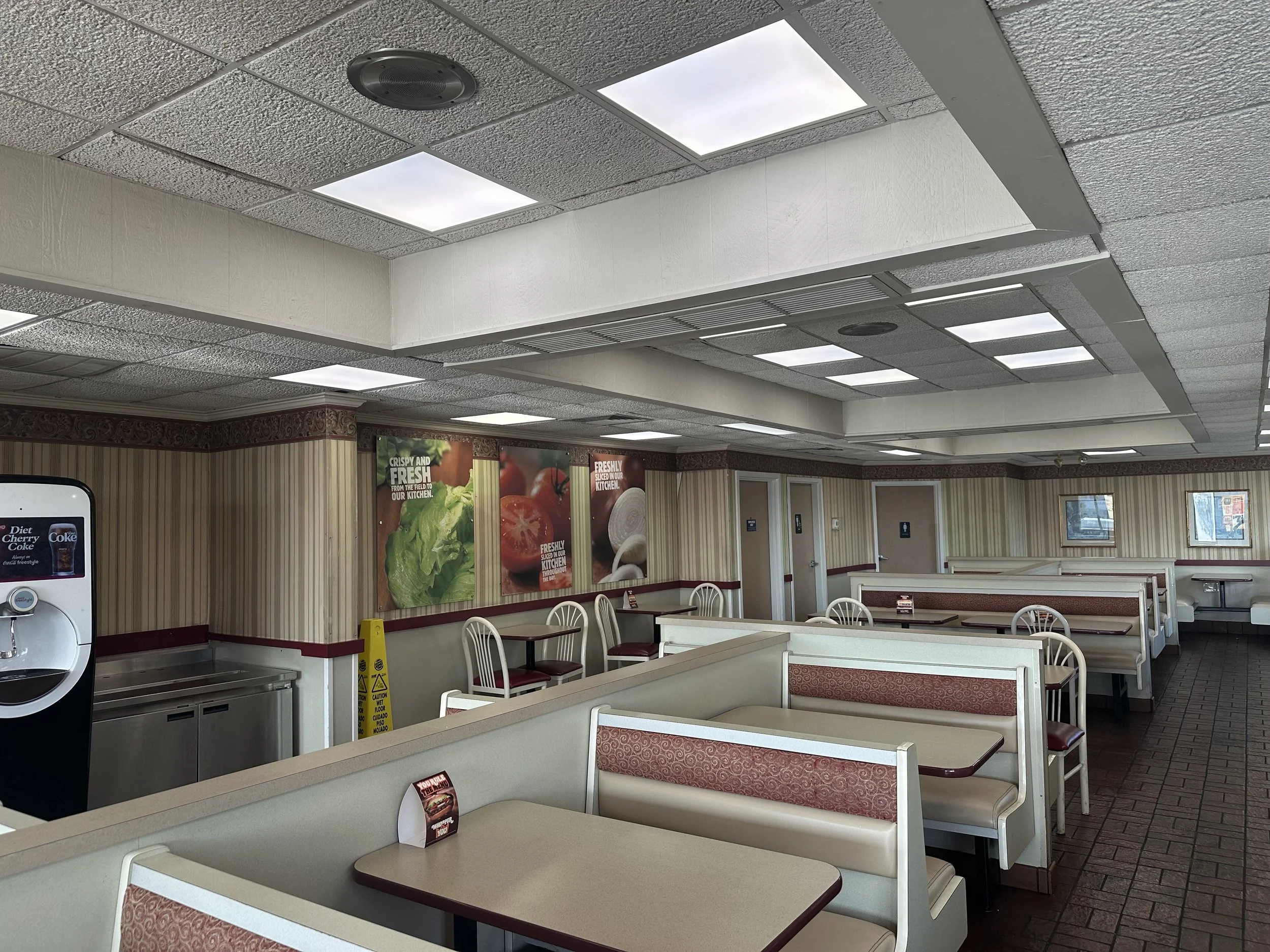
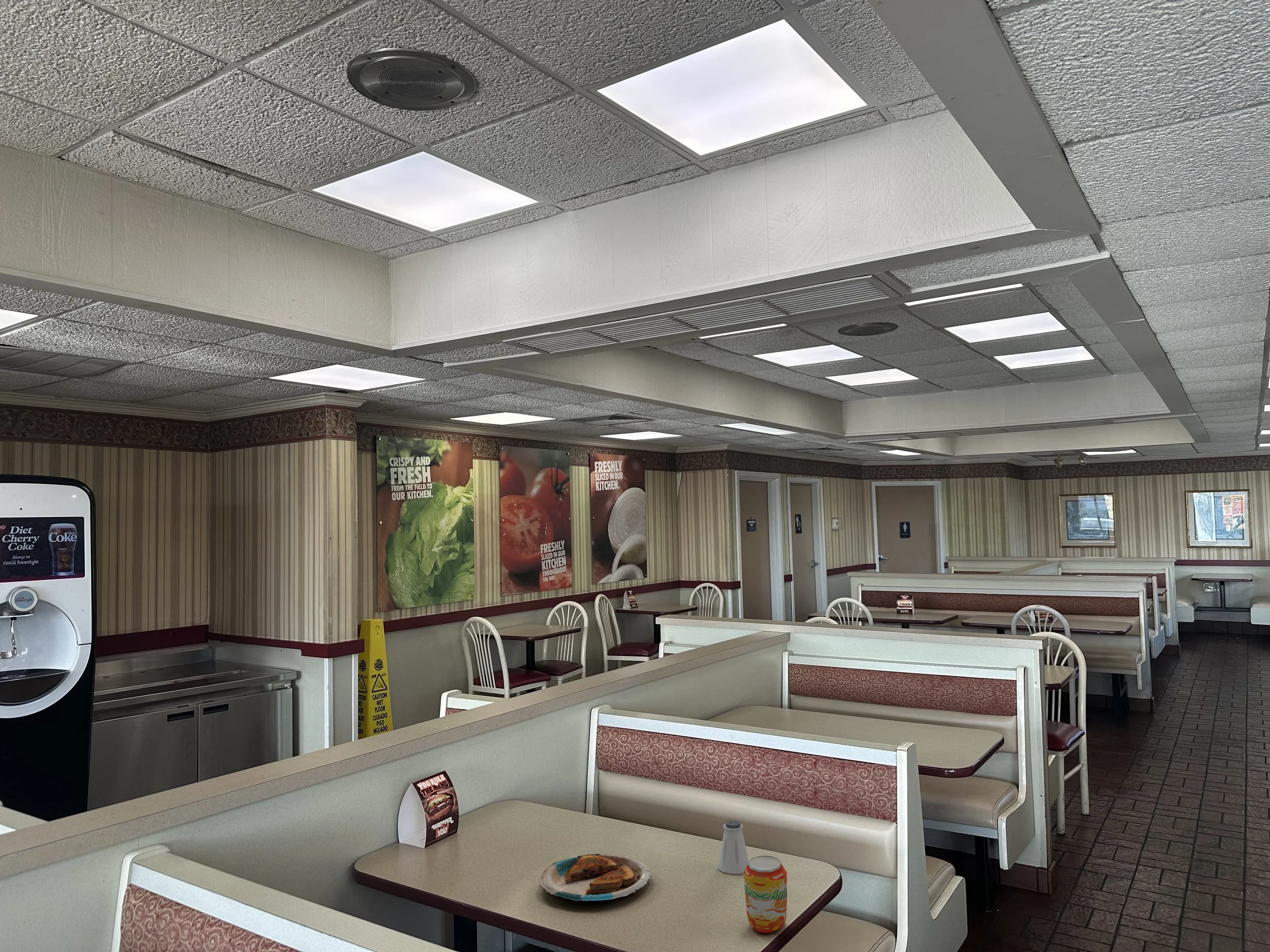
+ plate (593, 876)
+ beverage can (766, 894)
+ saltshaker (734, 845)
